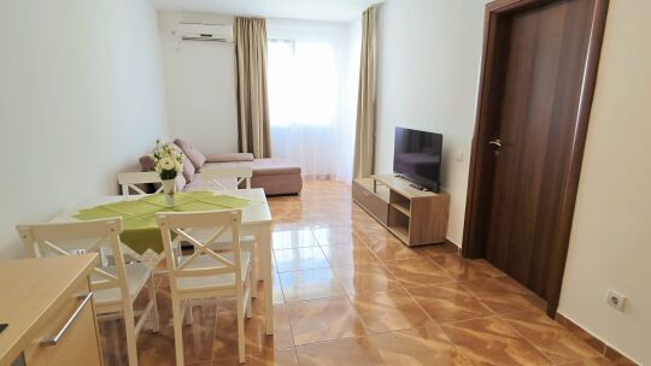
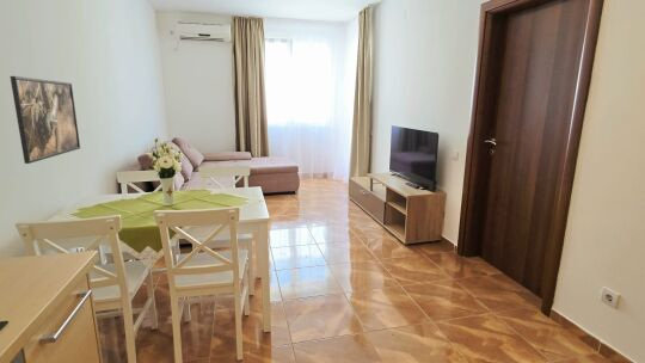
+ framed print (50, 118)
